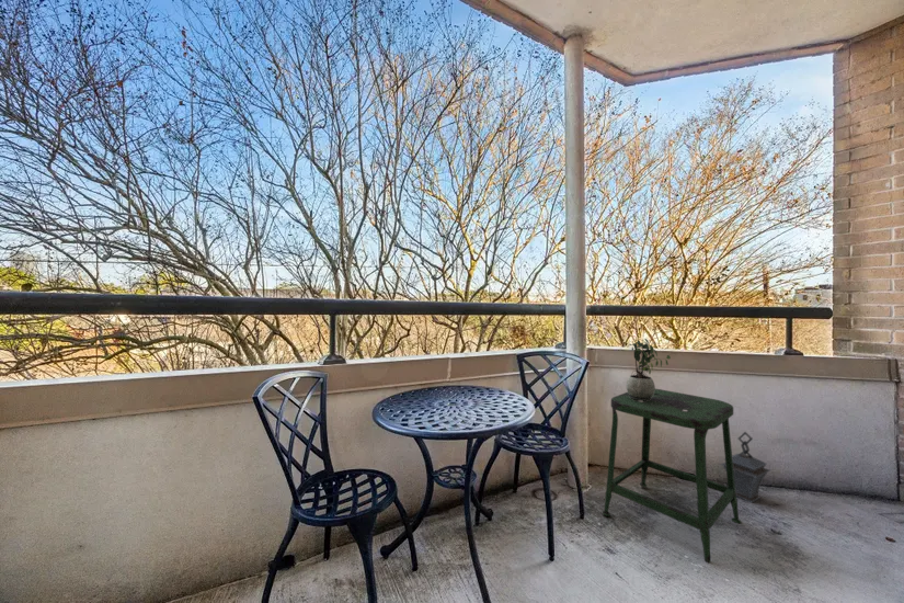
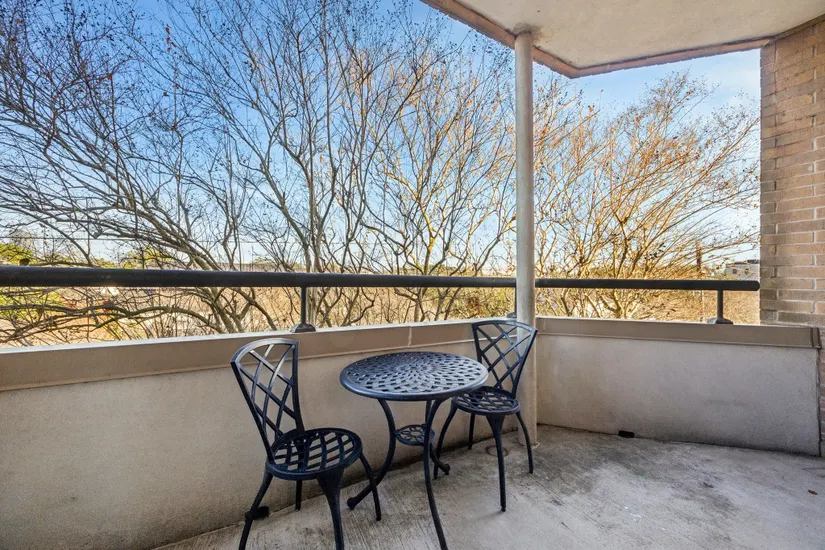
- stool (666, 466)
- potted plant (645, 367)
- lantern (745, 464)
